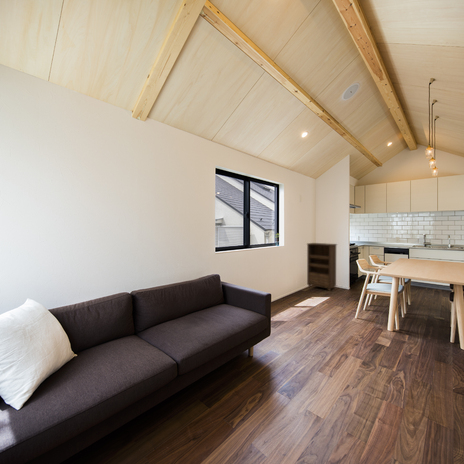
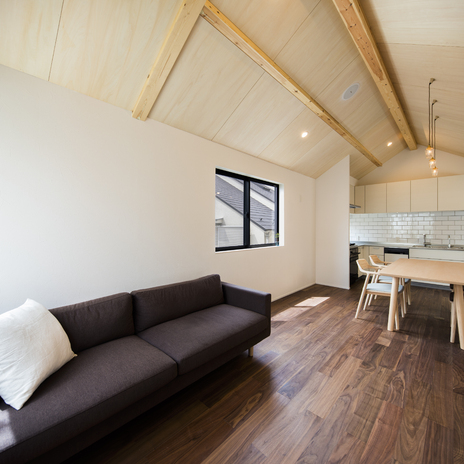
- bookshelf (321, 265)
